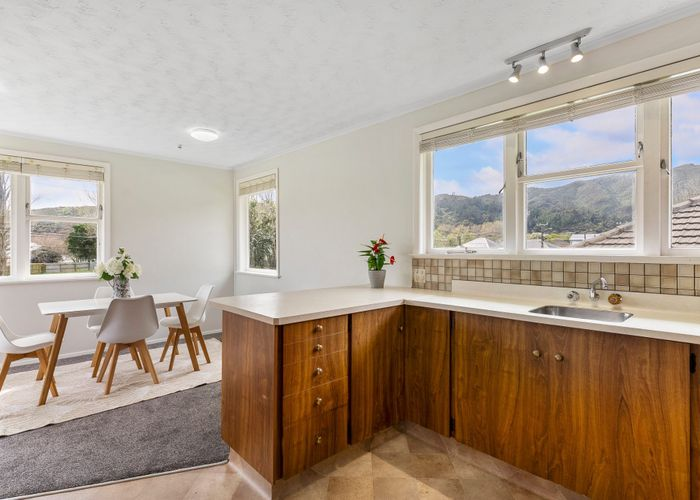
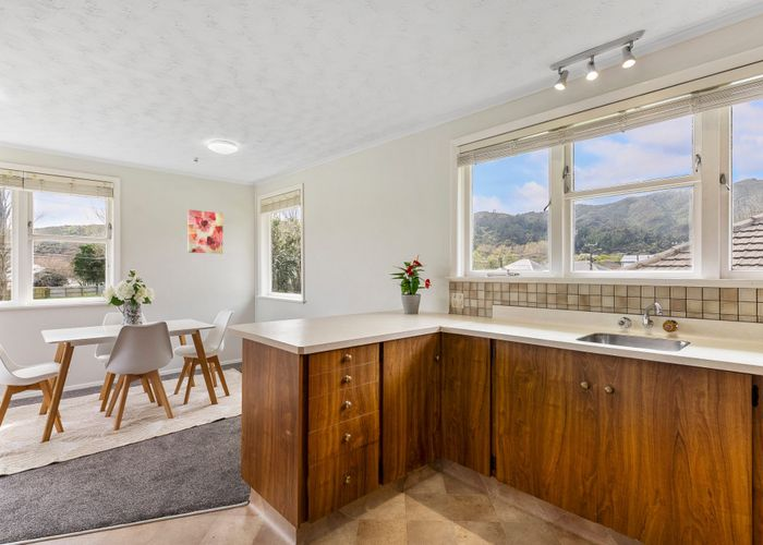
+ wall art (205, 232)
